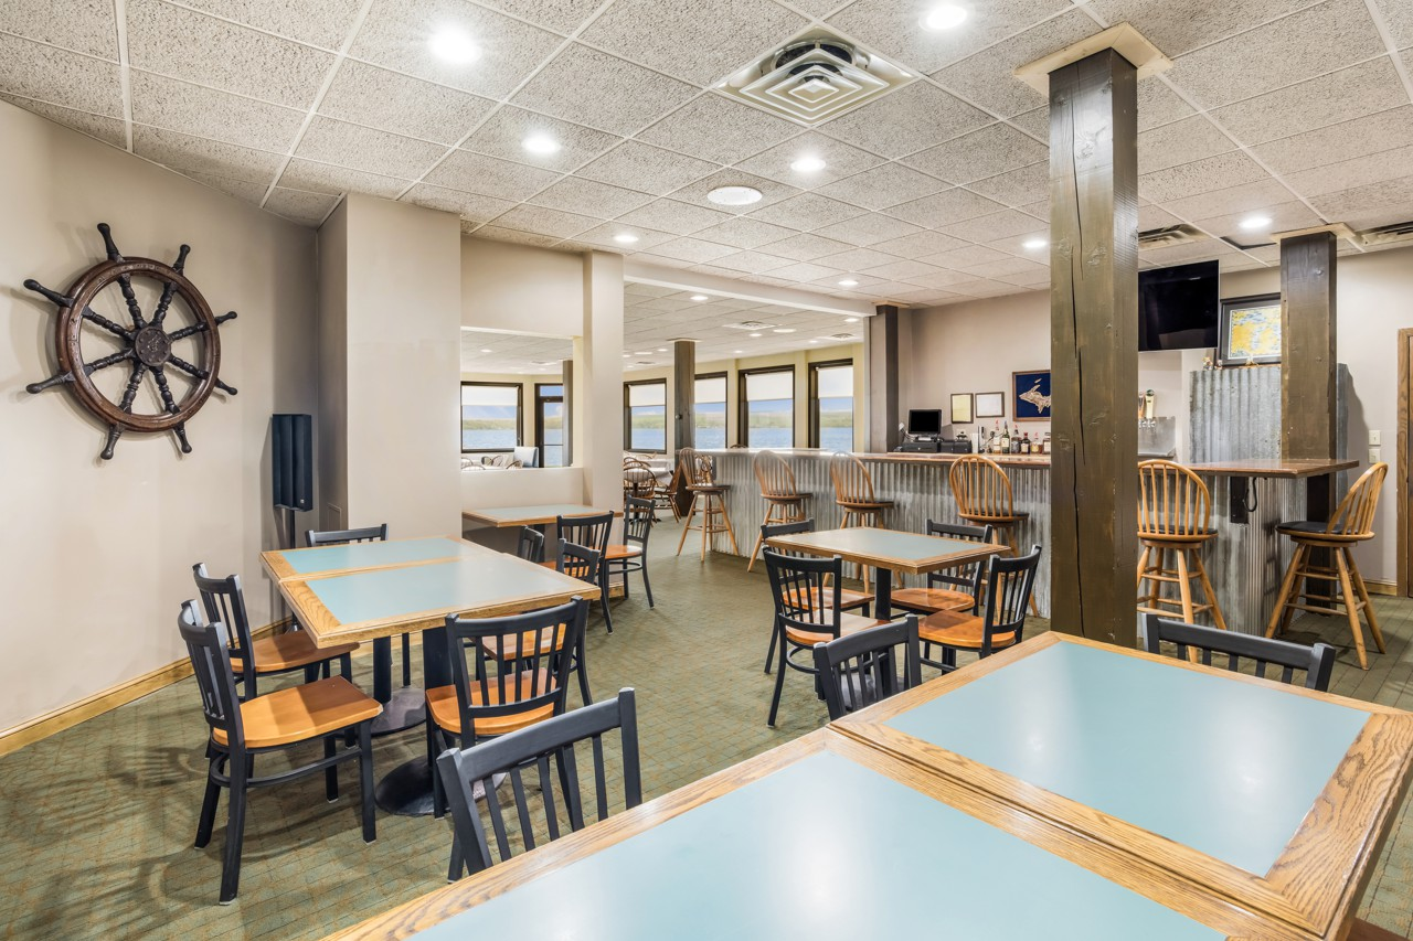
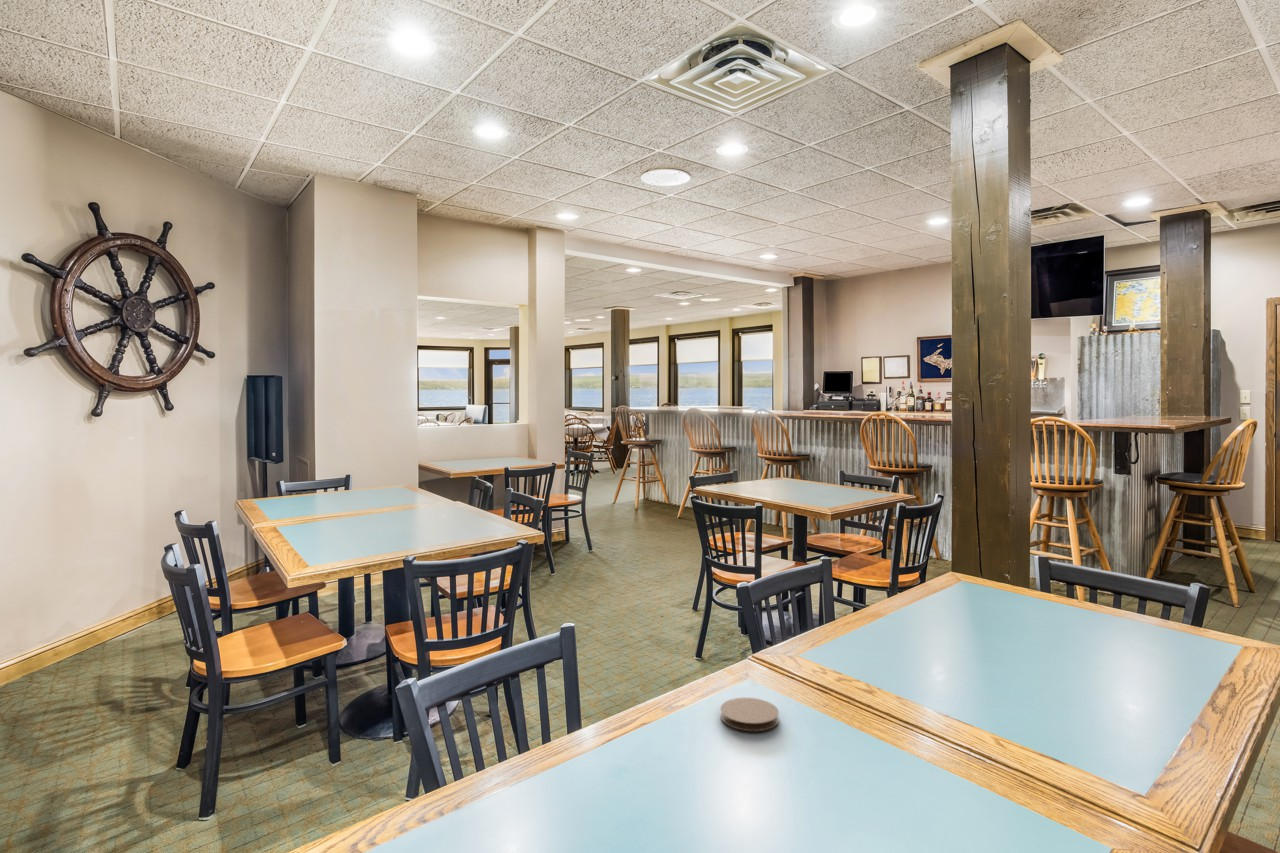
+ coaster (749, 713)
